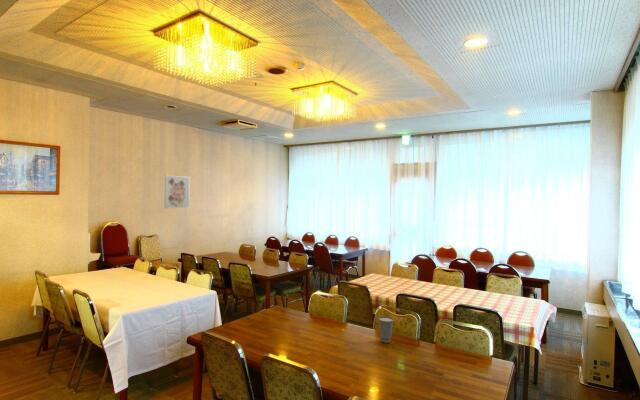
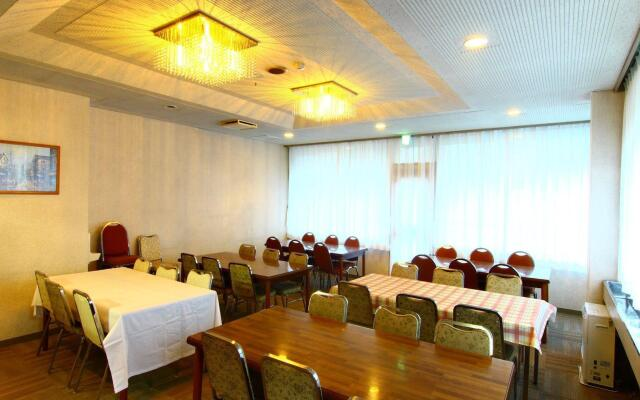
- cup (385, 330)
- wall art (177, 192)
